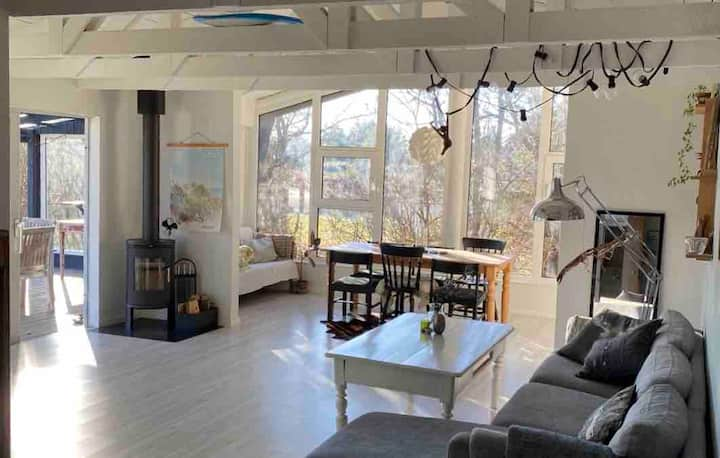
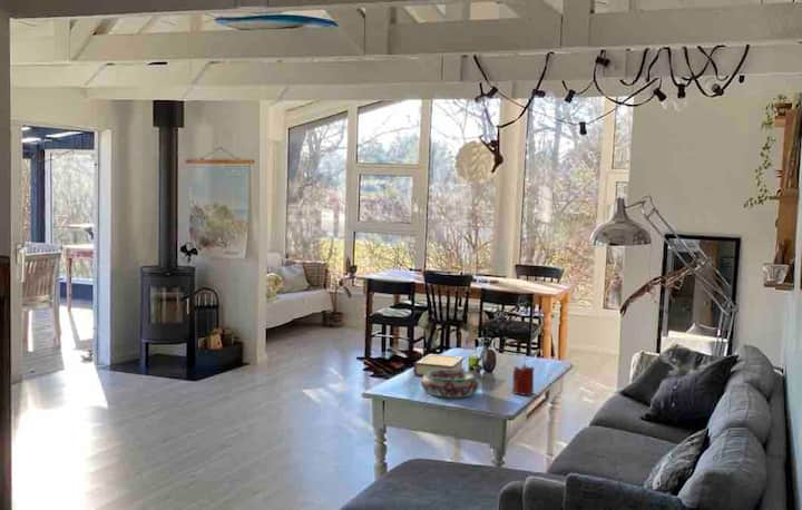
+ decorative bowl (449, 383)
+ candle (524, 377)
+ book (439, 365)
